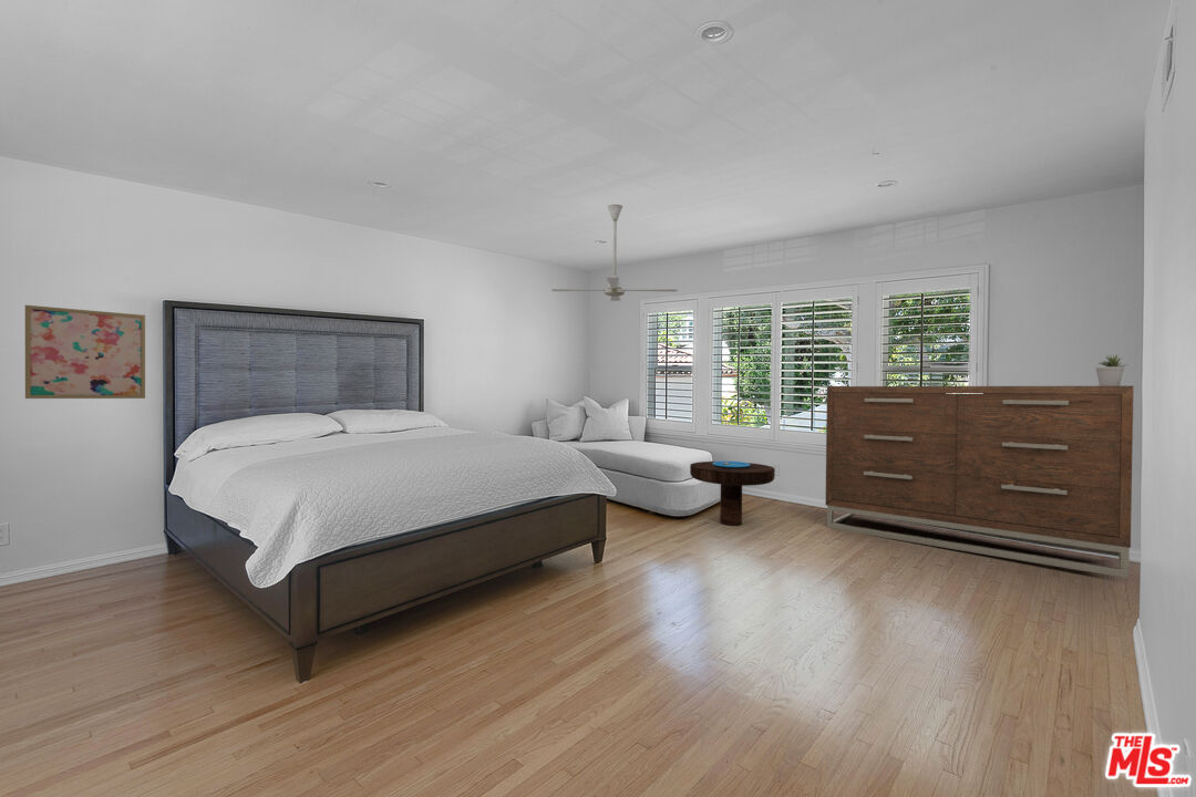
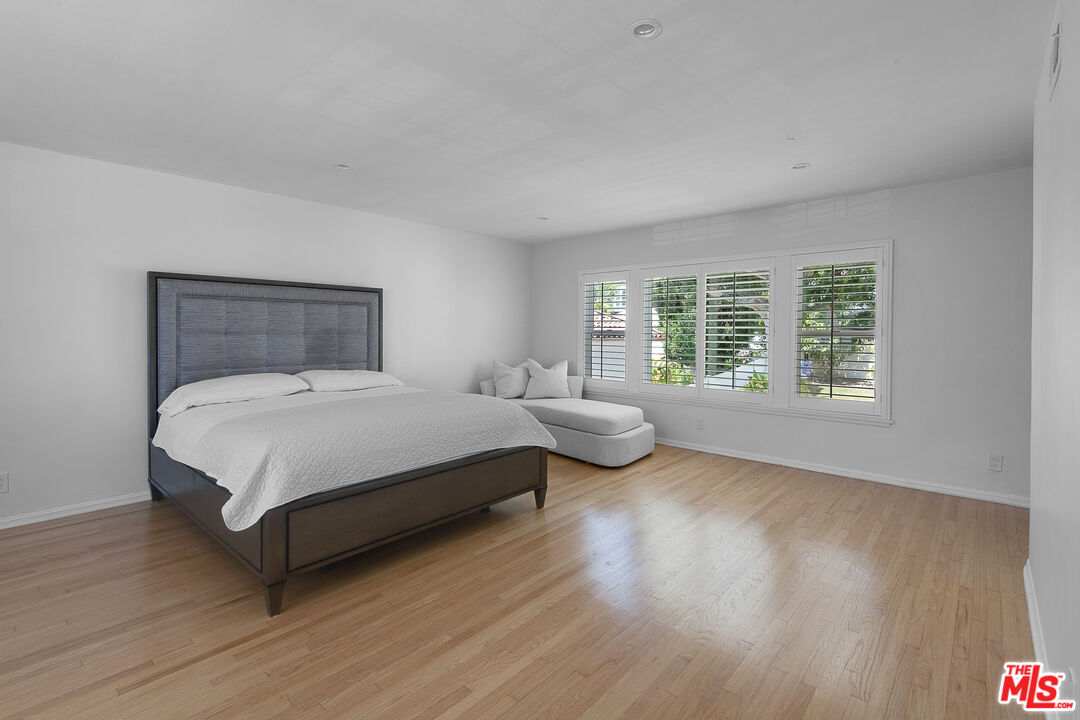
- potted plant (1111, 369)
- wall art (87, 354)
- ceiling fan (615, 250)
- side table (731, 493)
- dresser (962, 464)
